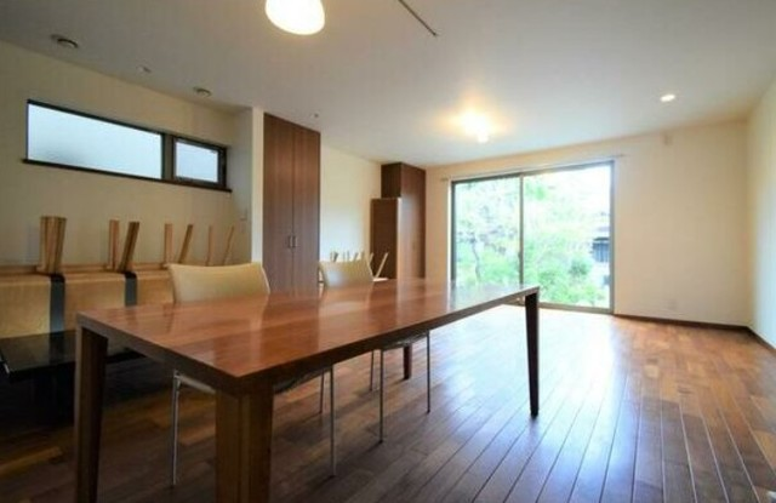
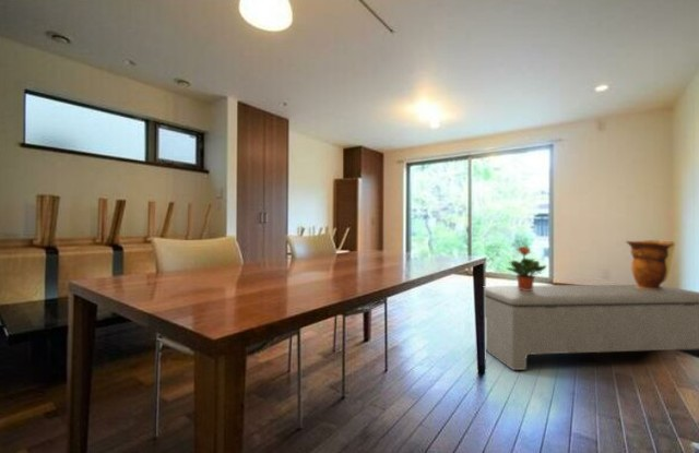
+ decorative vase (649, 263)
+ bench (592, 321)
+ potted plant (524, 267)
